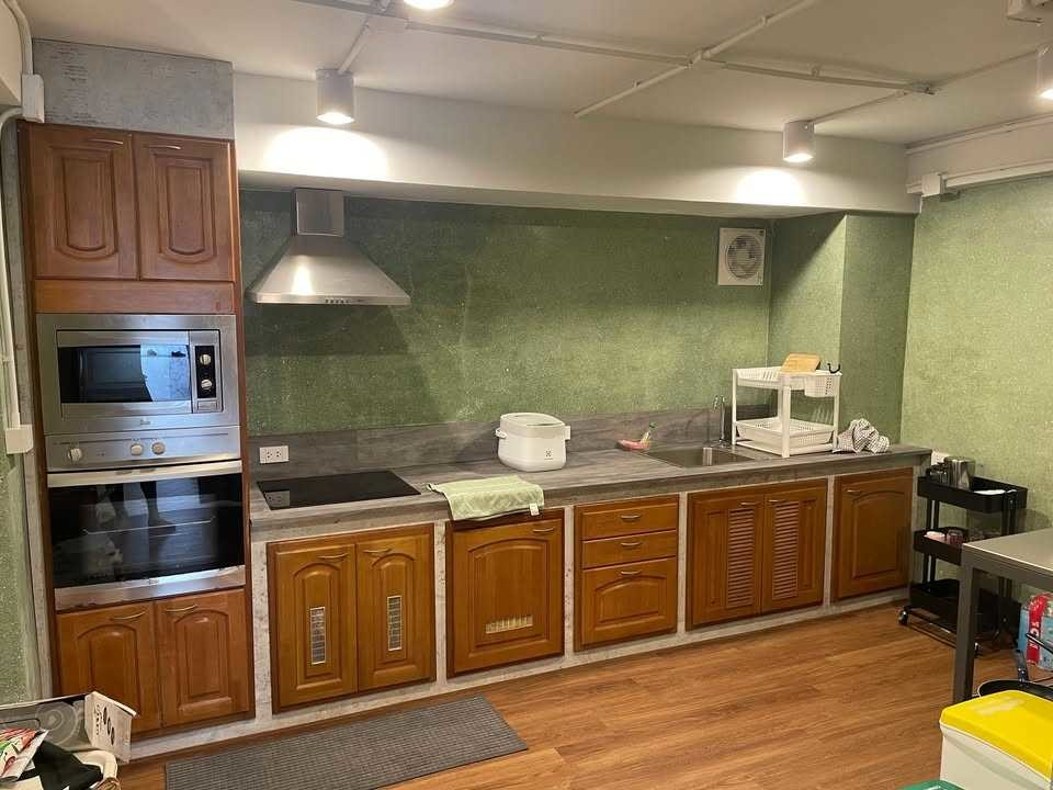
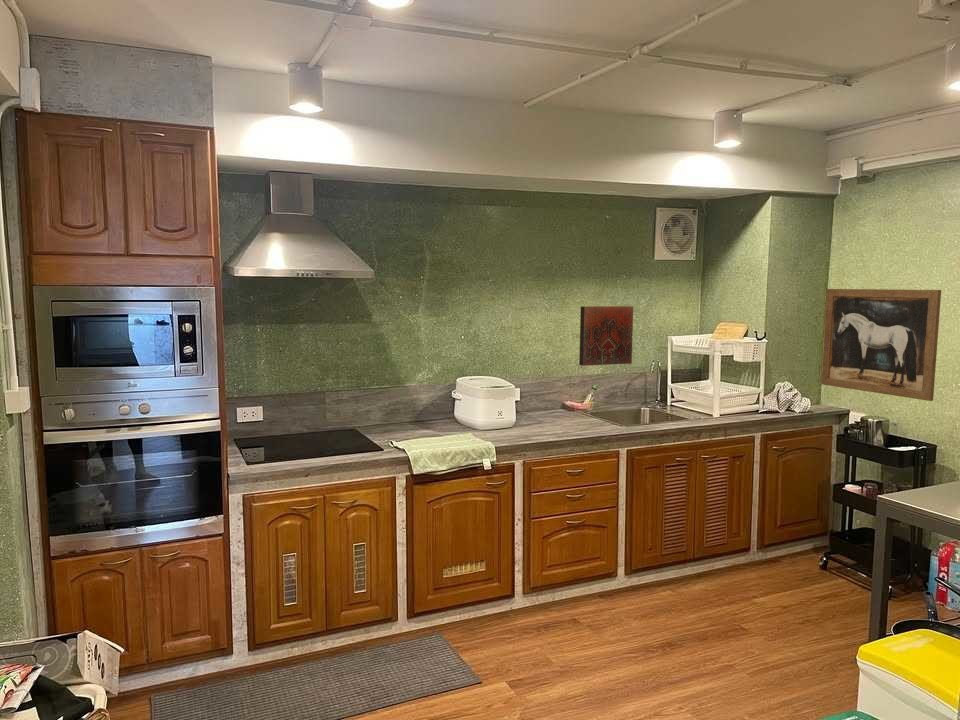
+ decorative tile (606, 335)
+ wall art (876, 341)
